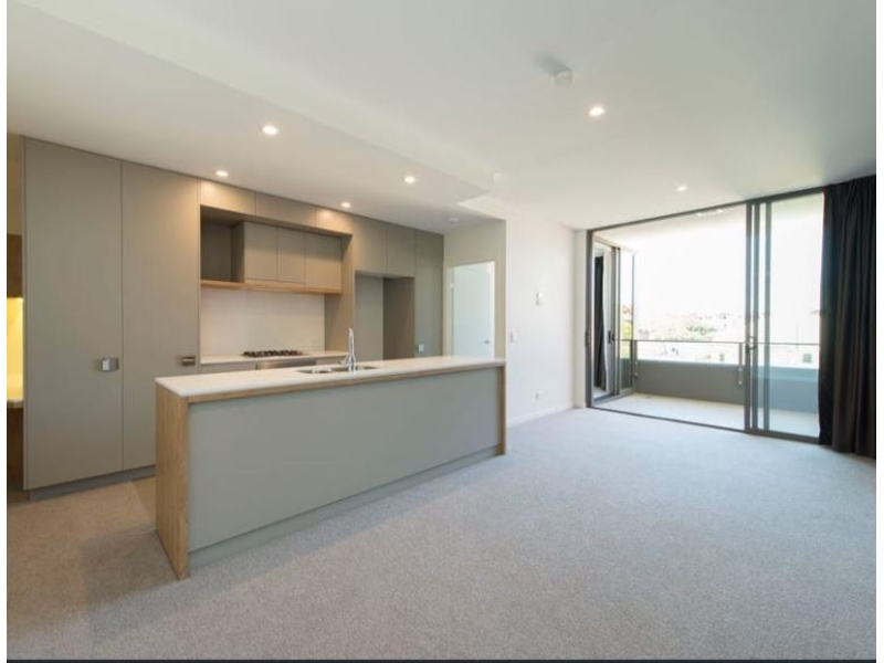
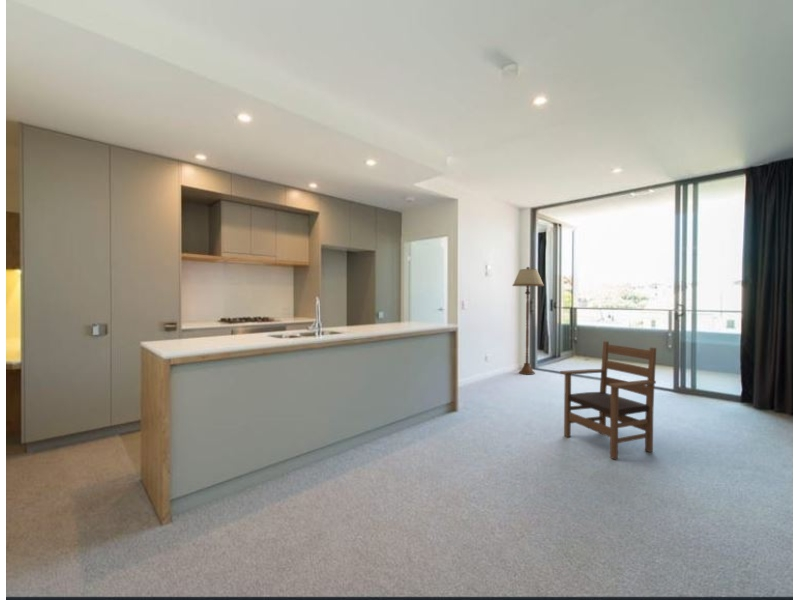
+ armchair (608, 394)
+ floor lamp (527, 320)
